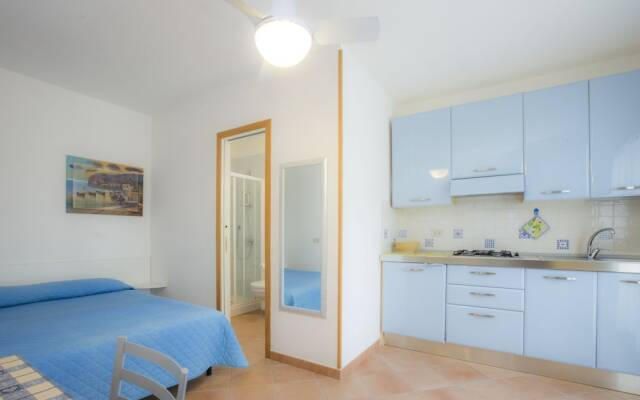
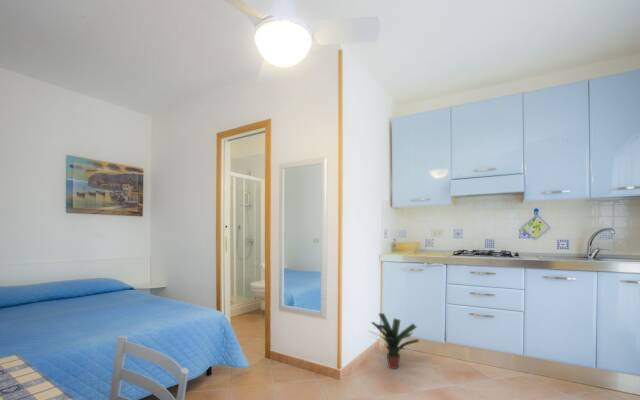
+ potted plant (390, 341)
